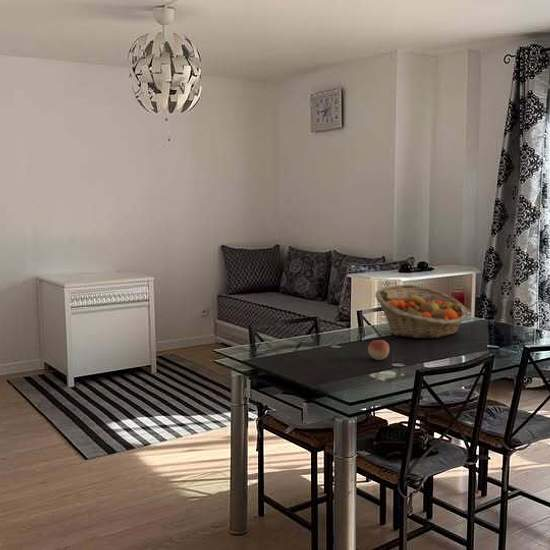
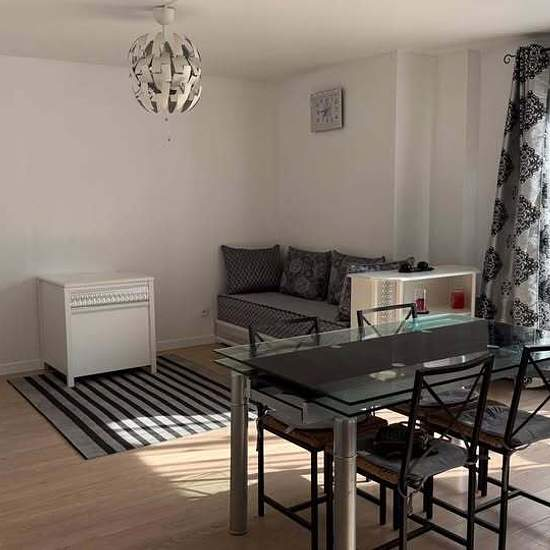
- fruit basket (420, 310)
- fruit (378, 349)
